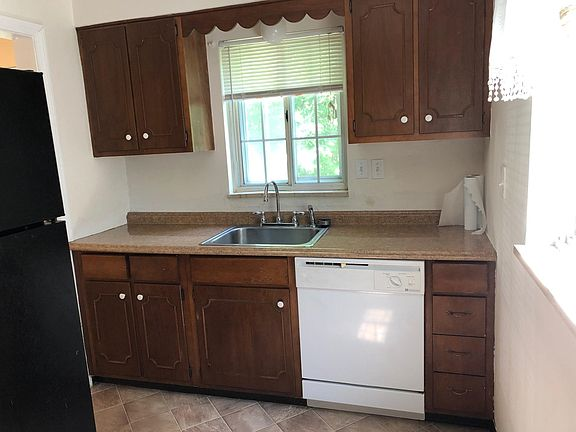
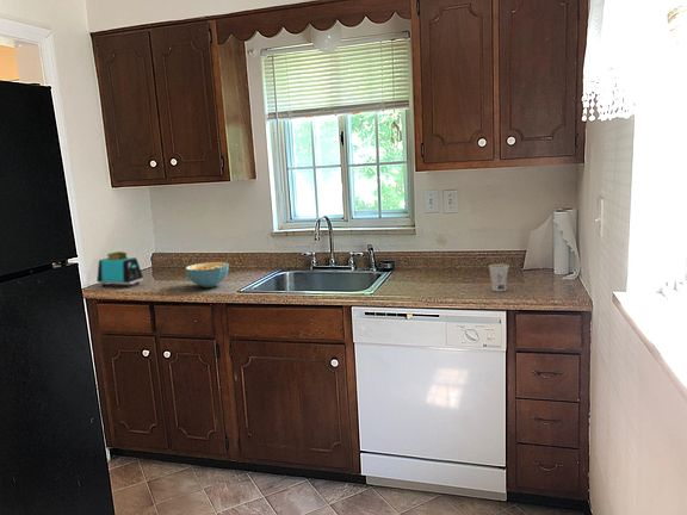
+ cup (499, 278)
+ cereal bowl (208, 275)
+ toaster (118, 268)
